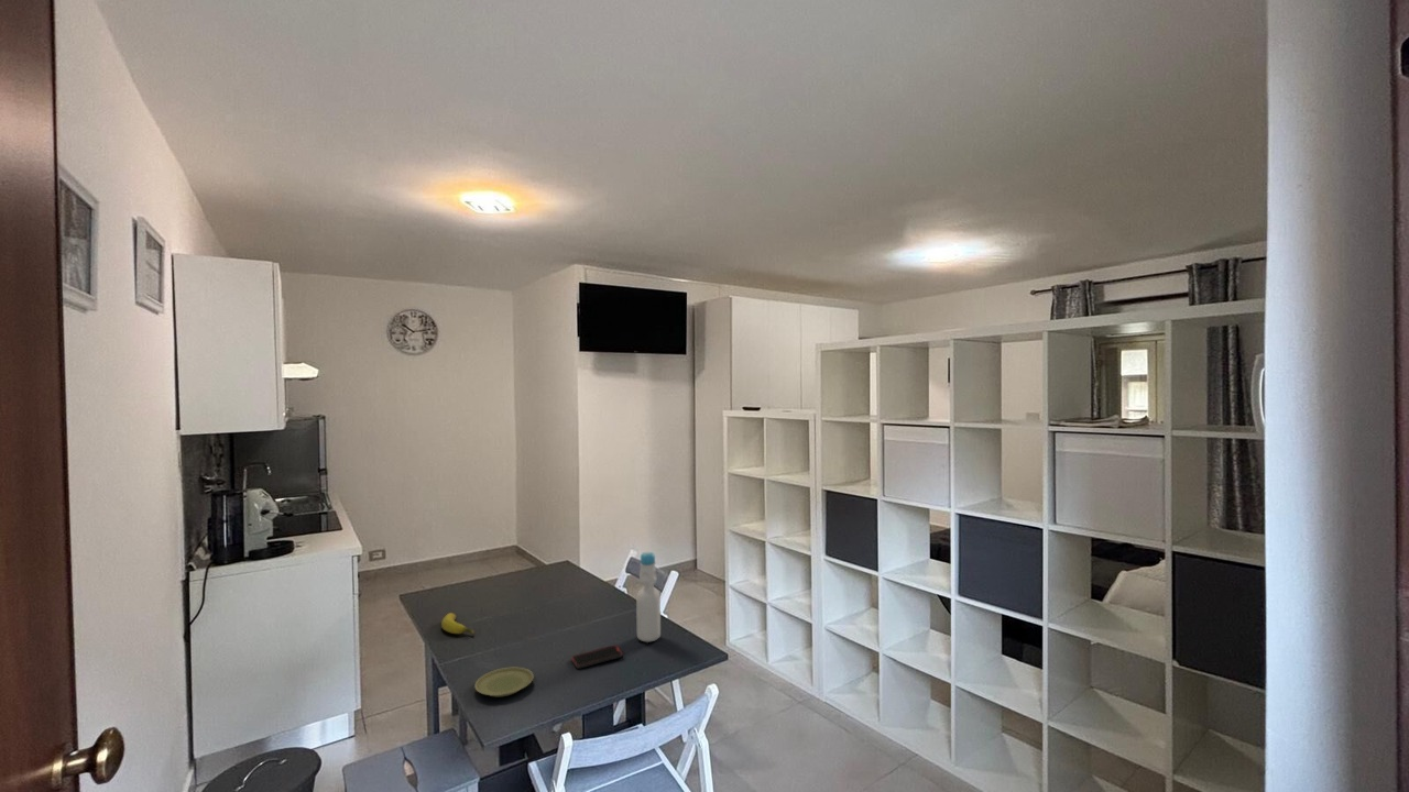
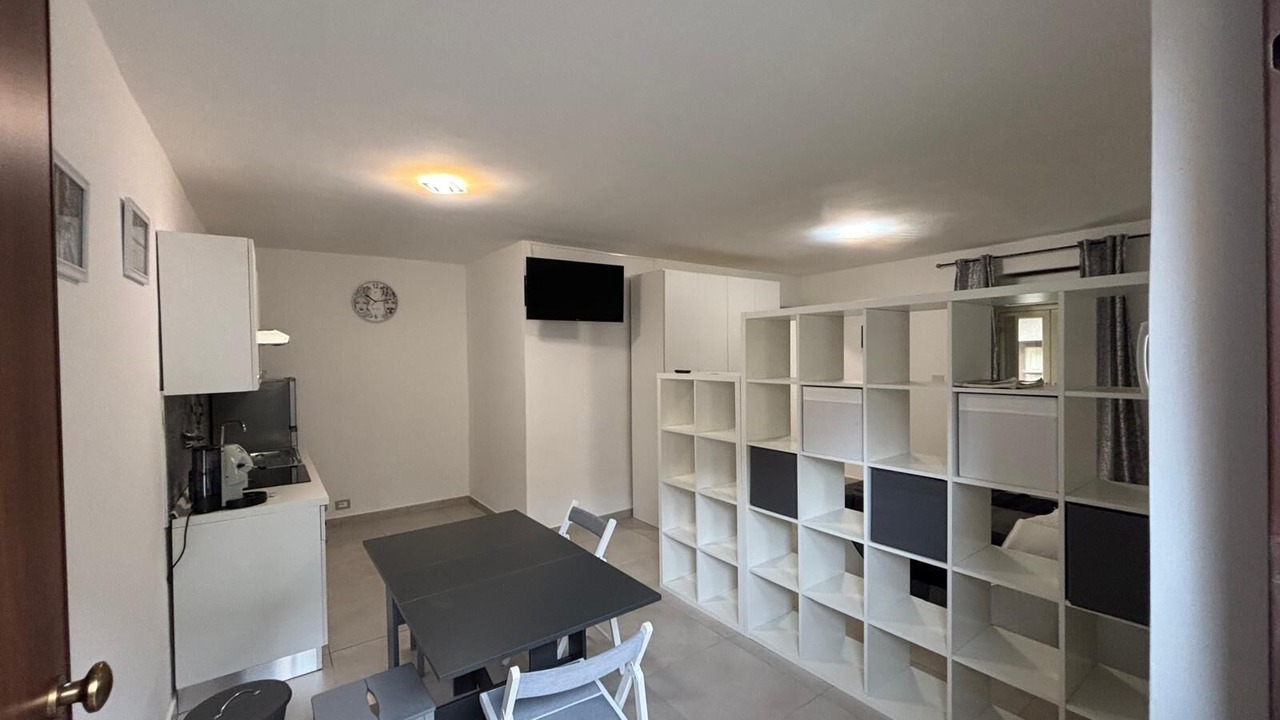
- banana (456, 623)
- bottle (647, 594)
- smartphone (597, 656)
- plate (504, 683)
